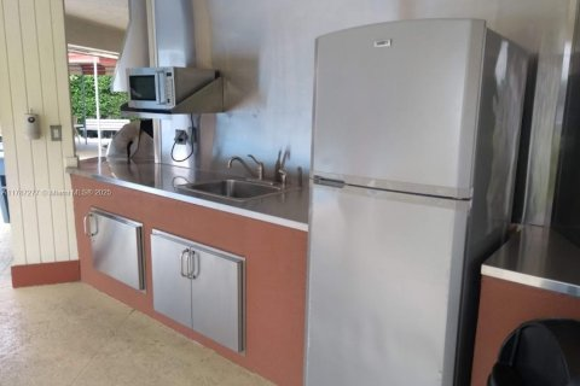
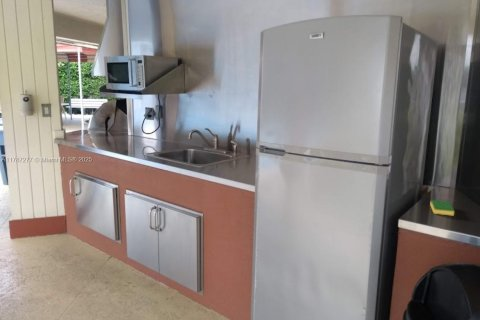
+ dish sponge (441, 207)
